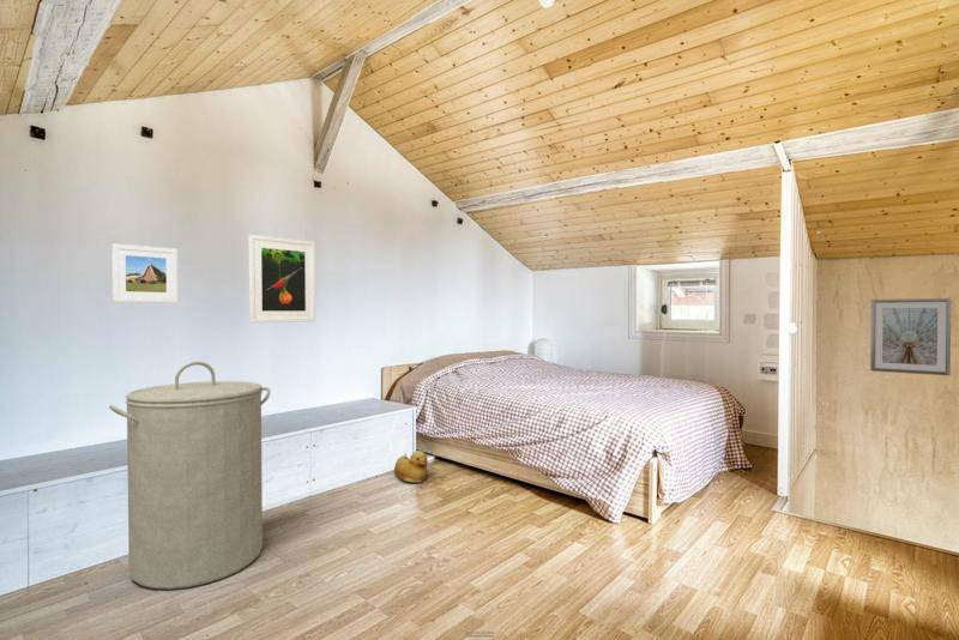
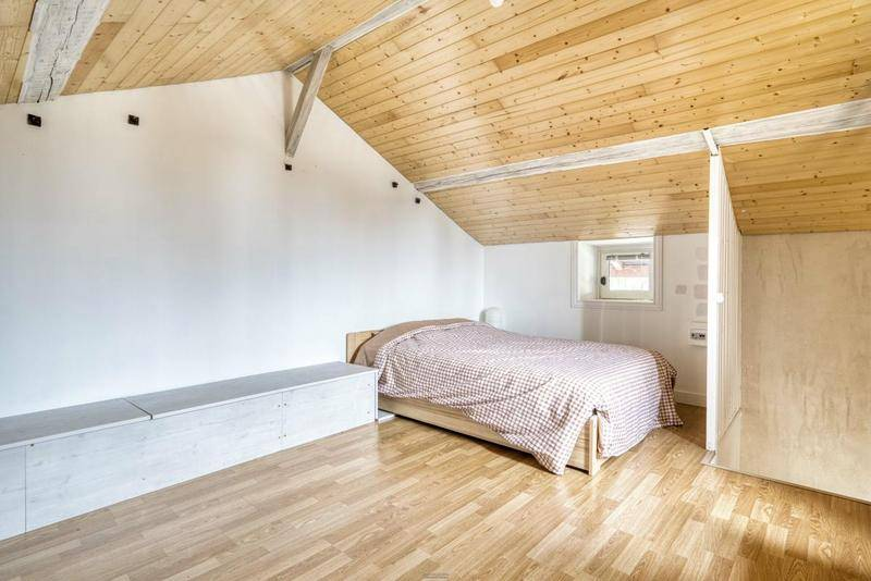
- picture frame (909, 336)
- laundry hamper (198, 460)
- rubber duck (409, 461)
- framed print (145, 273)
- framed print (283, 280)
